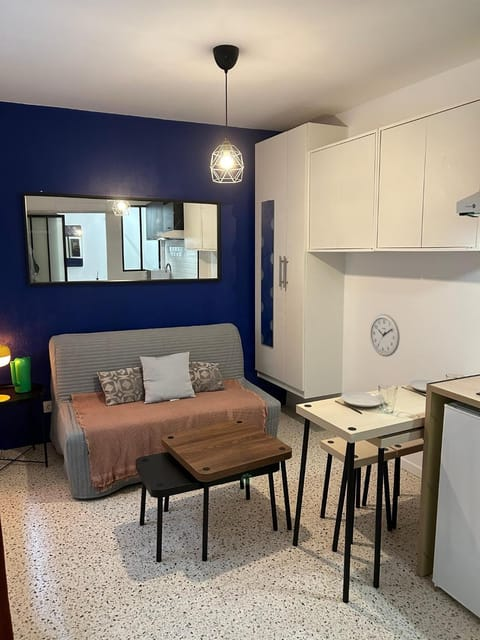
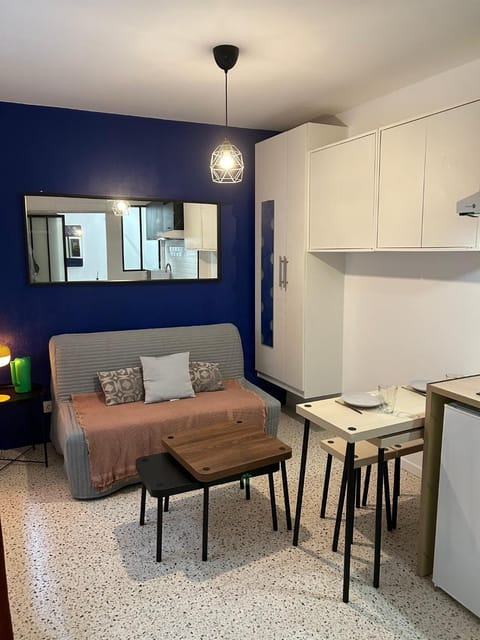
- wall clock (383, 335)
